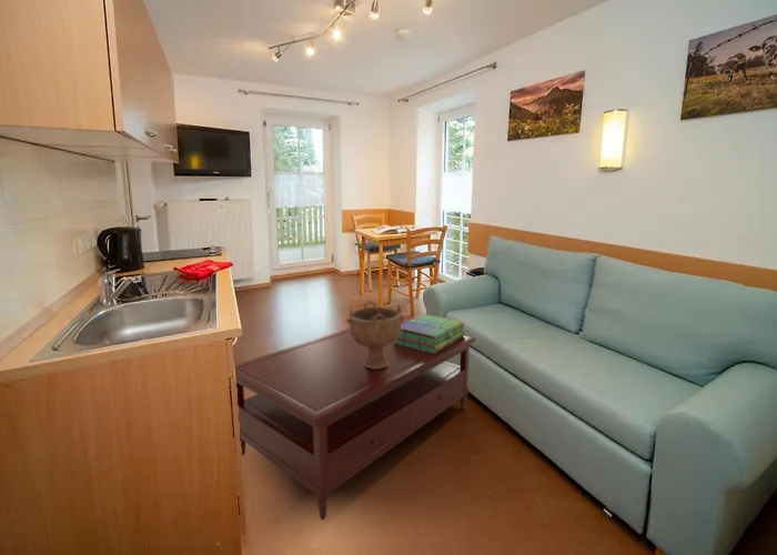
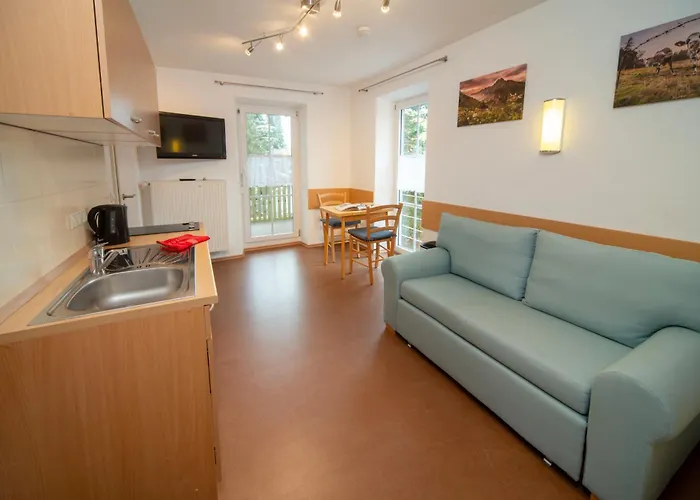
- coffee table (363, 391)
- stack of books (430, 331)
- decorative bowl (375, 334)
